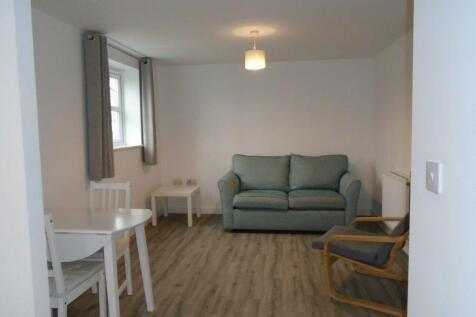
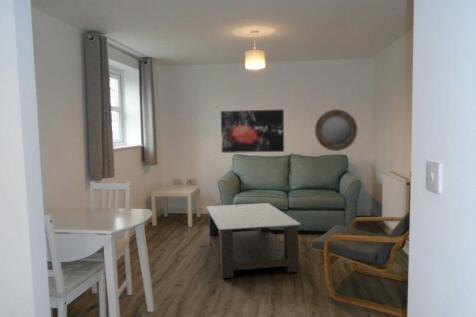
+ wall art (252, 131)
+ home mirror (335, 130)
+ coffee table (248, 235)
